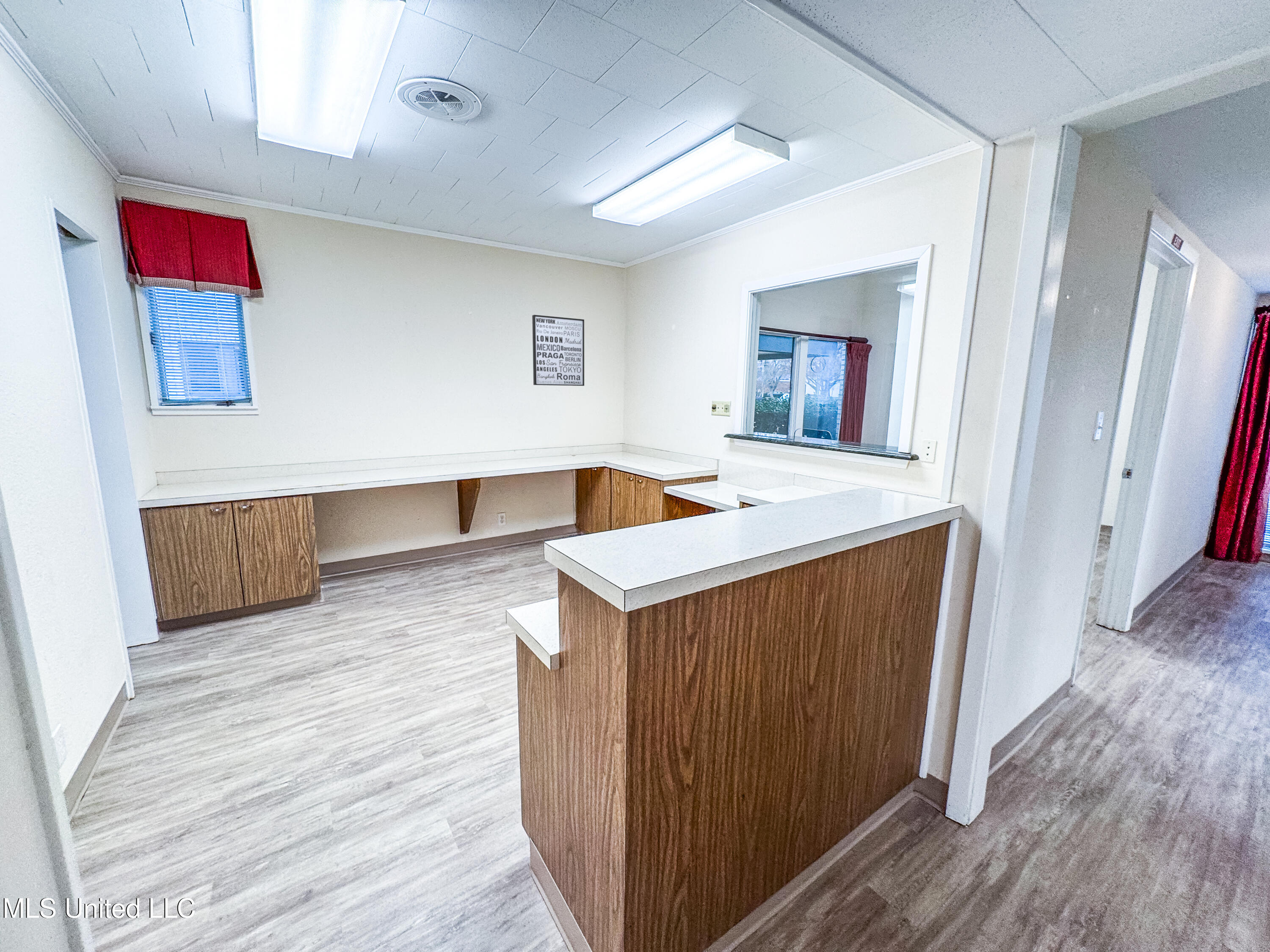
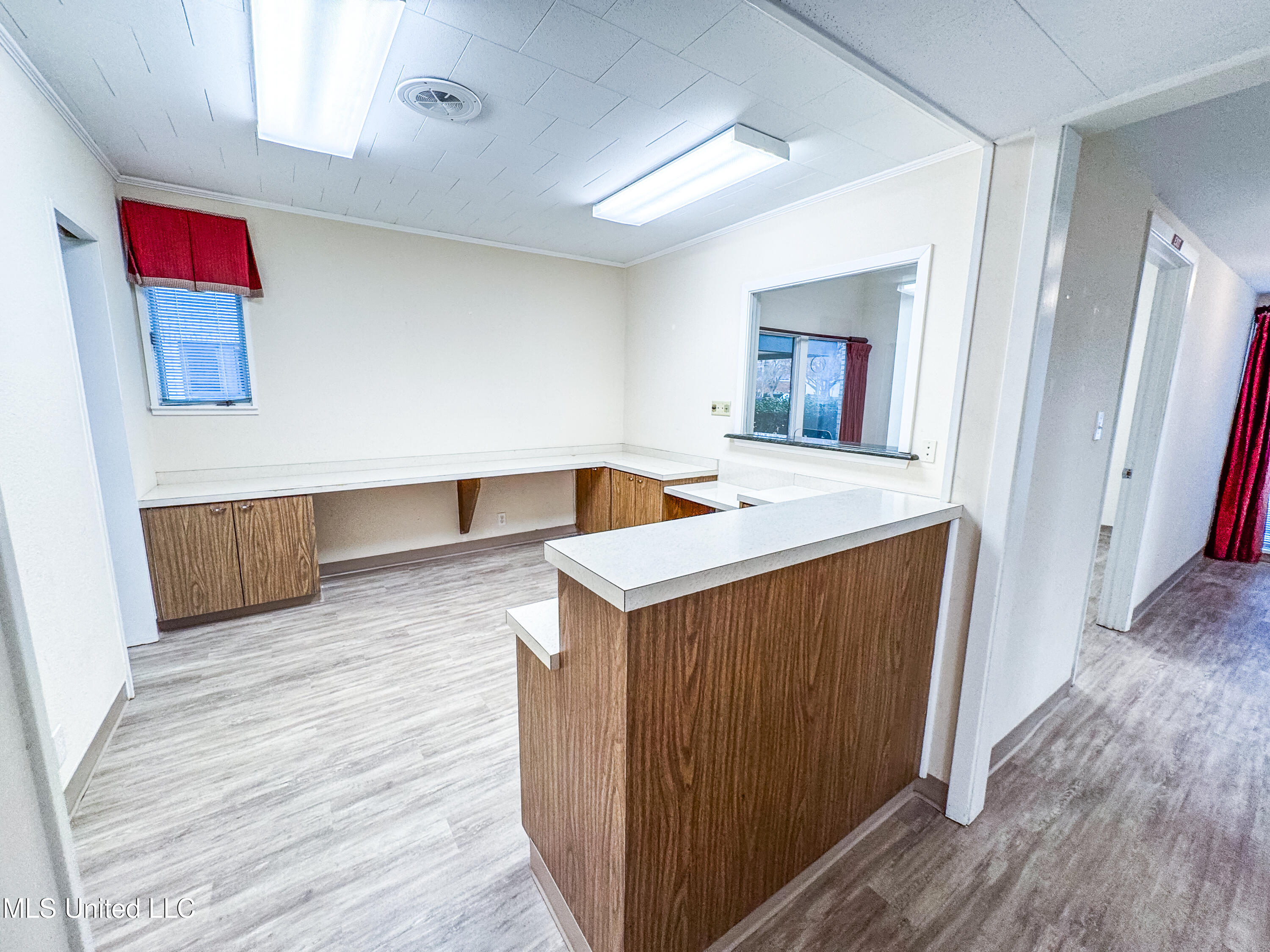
- wall art (559, 352)
